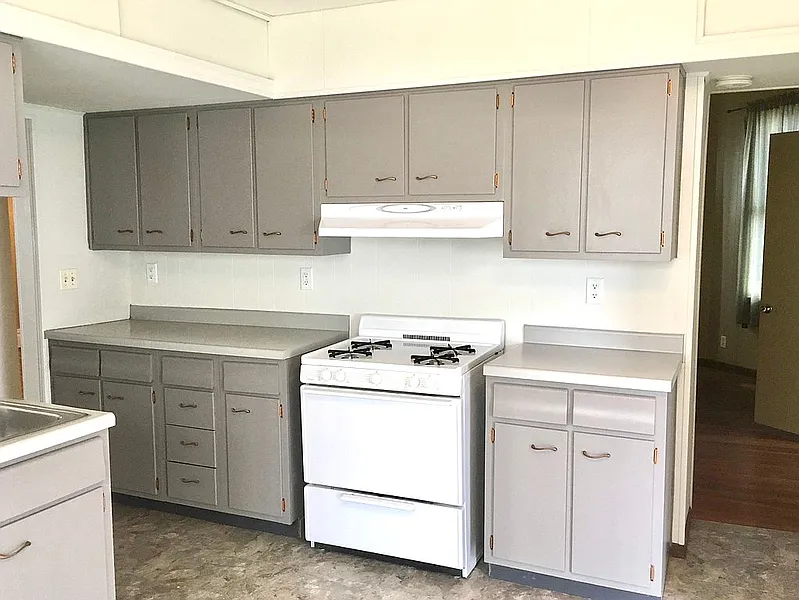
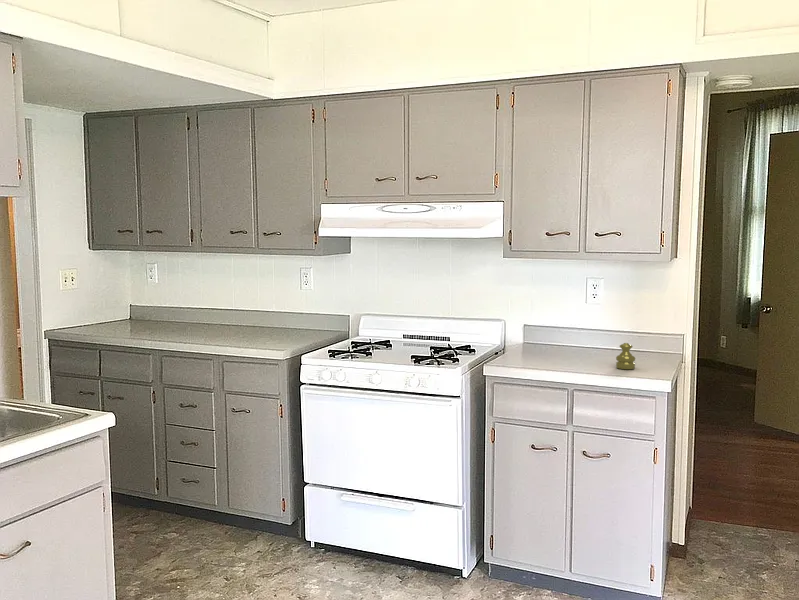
+ salt shaker (625, 355)
